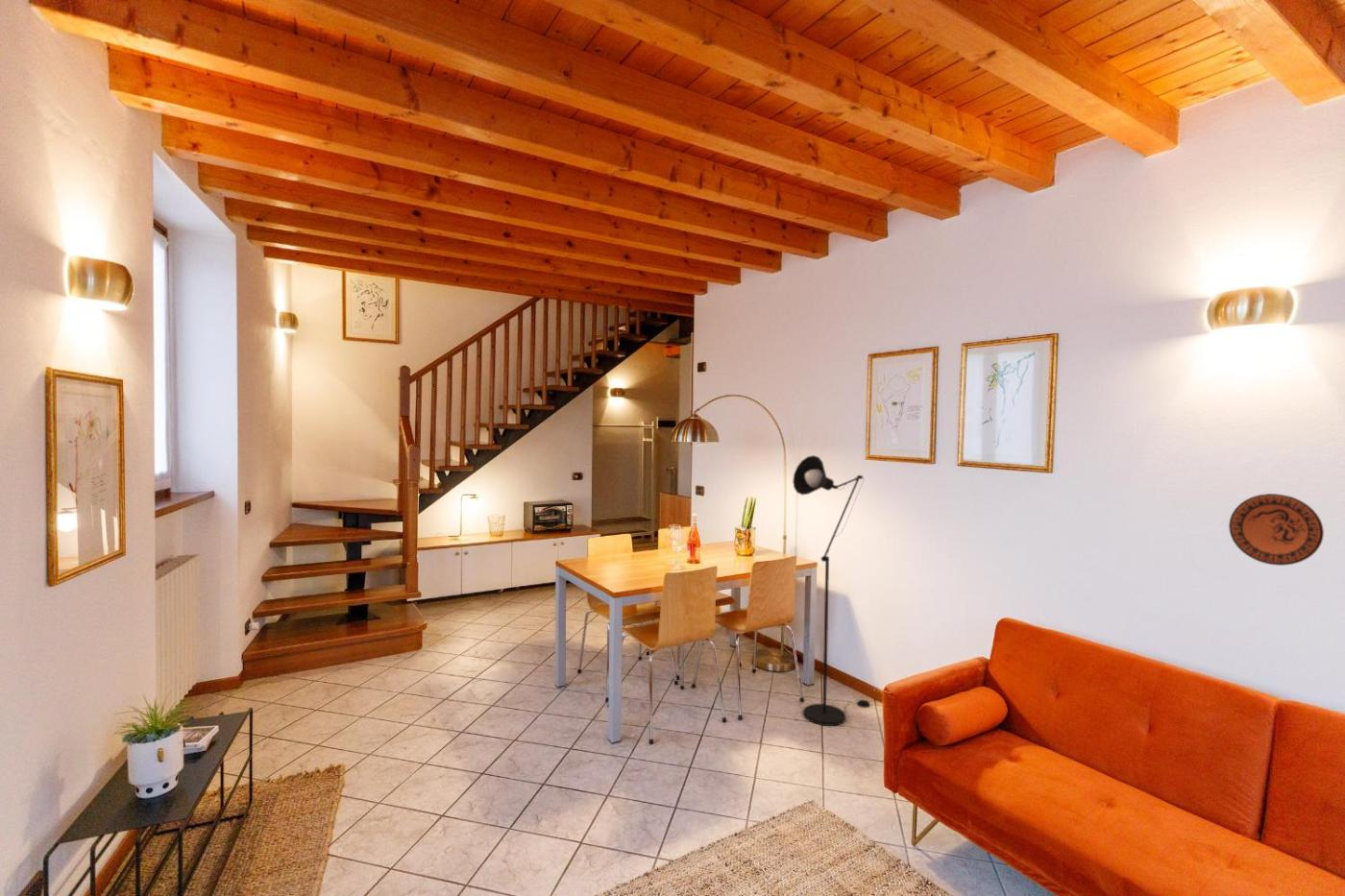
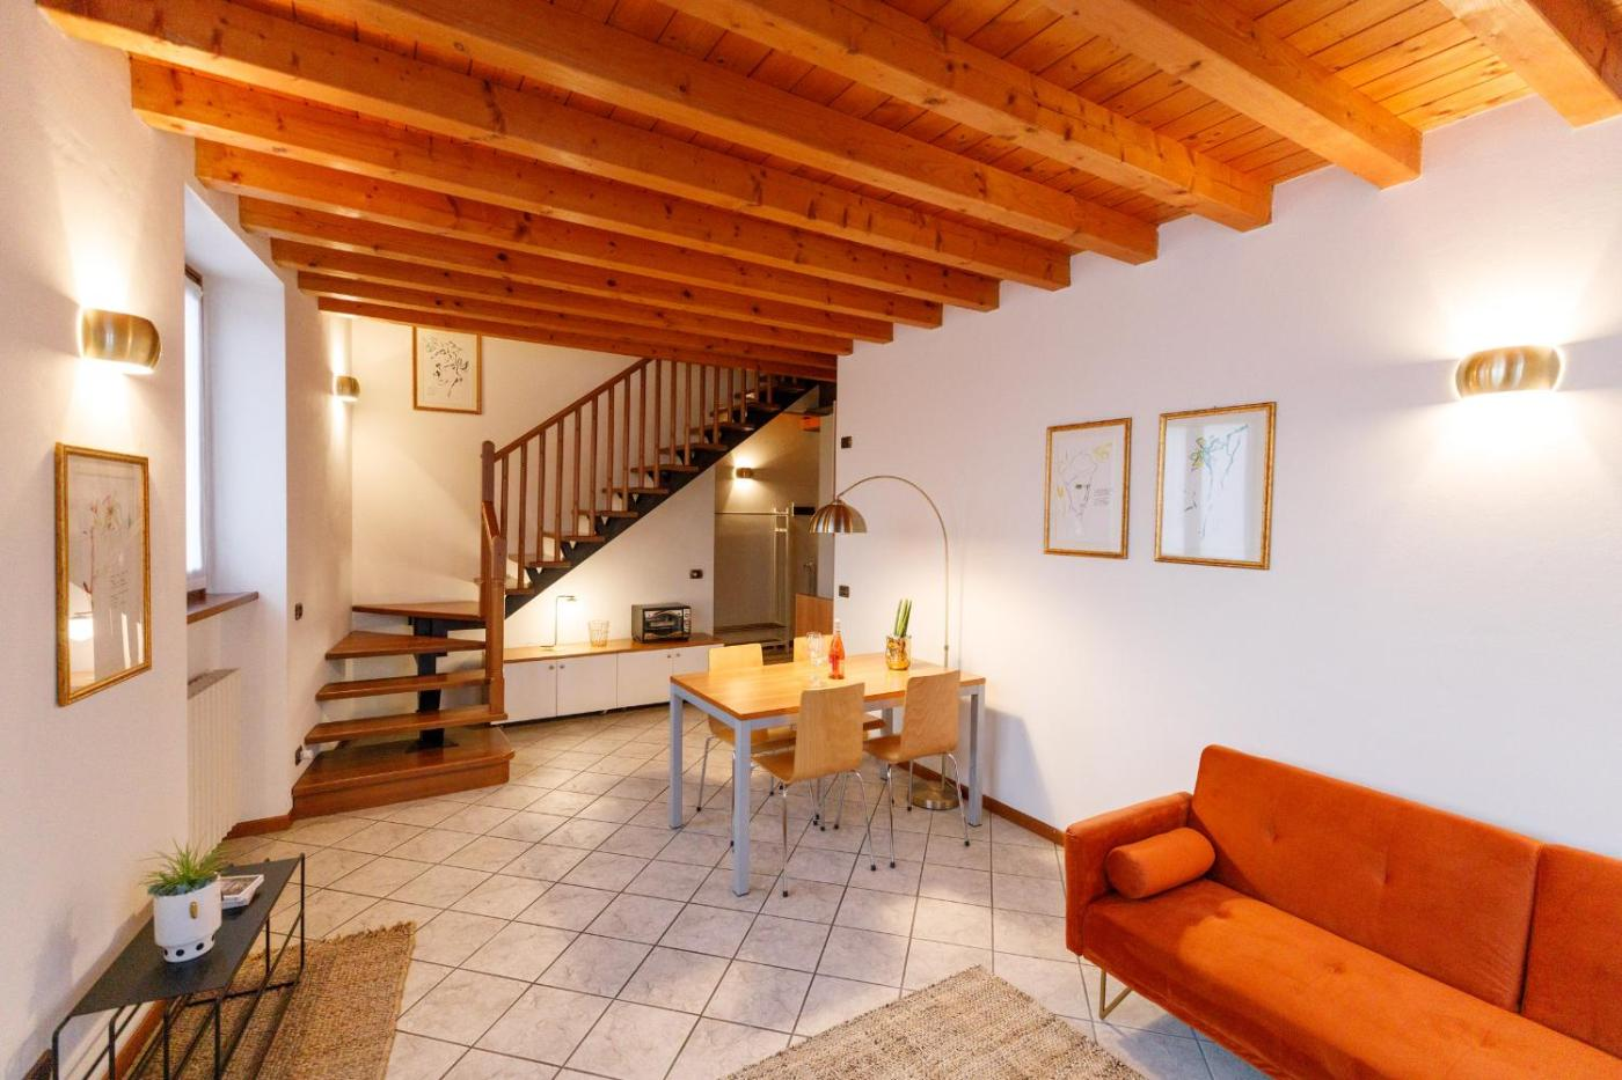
- floor lamp (827, 584)
- decorative plate (1274, 529)
